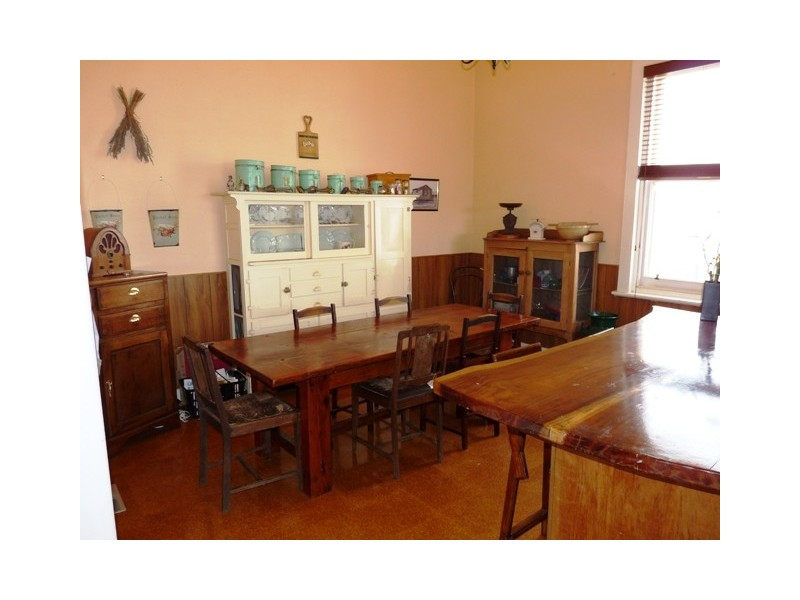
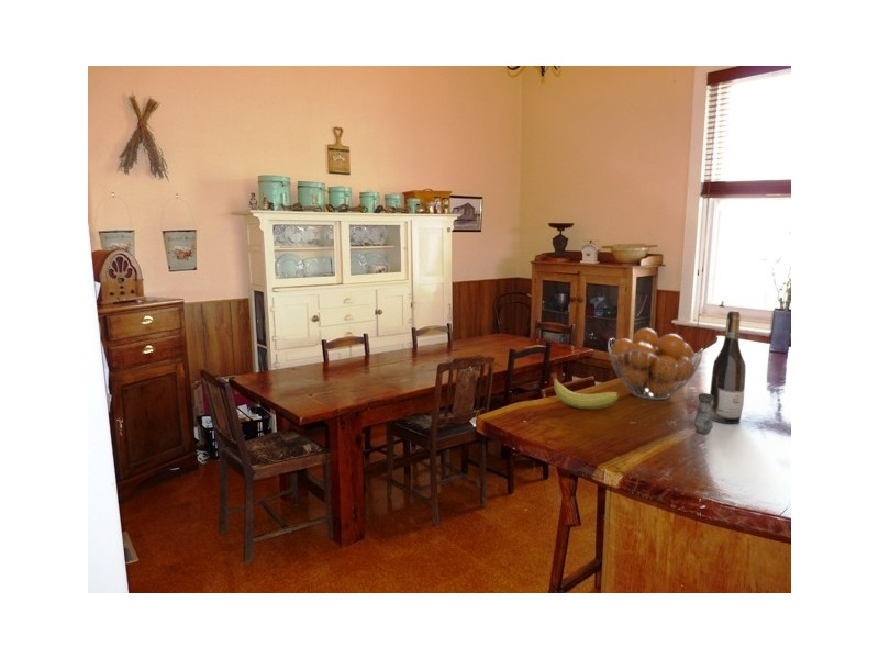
+ salt shaker (703, 412)
+ wine bottle (728, 366)
+ fruit basket (653, 362)
+ fruit (580, 393)
